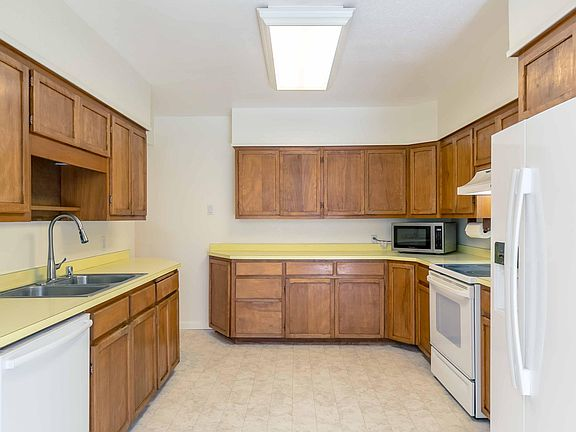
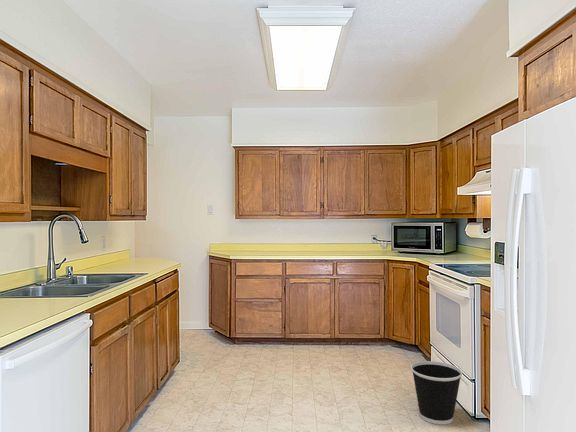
+ wastebasket (436, 393)
